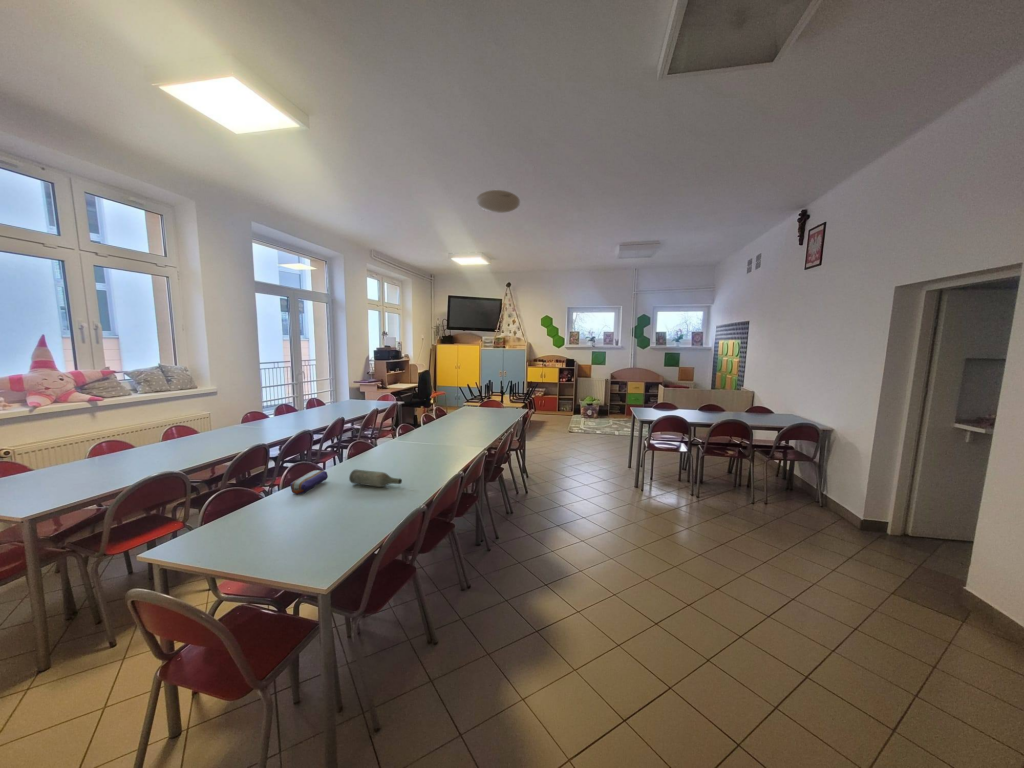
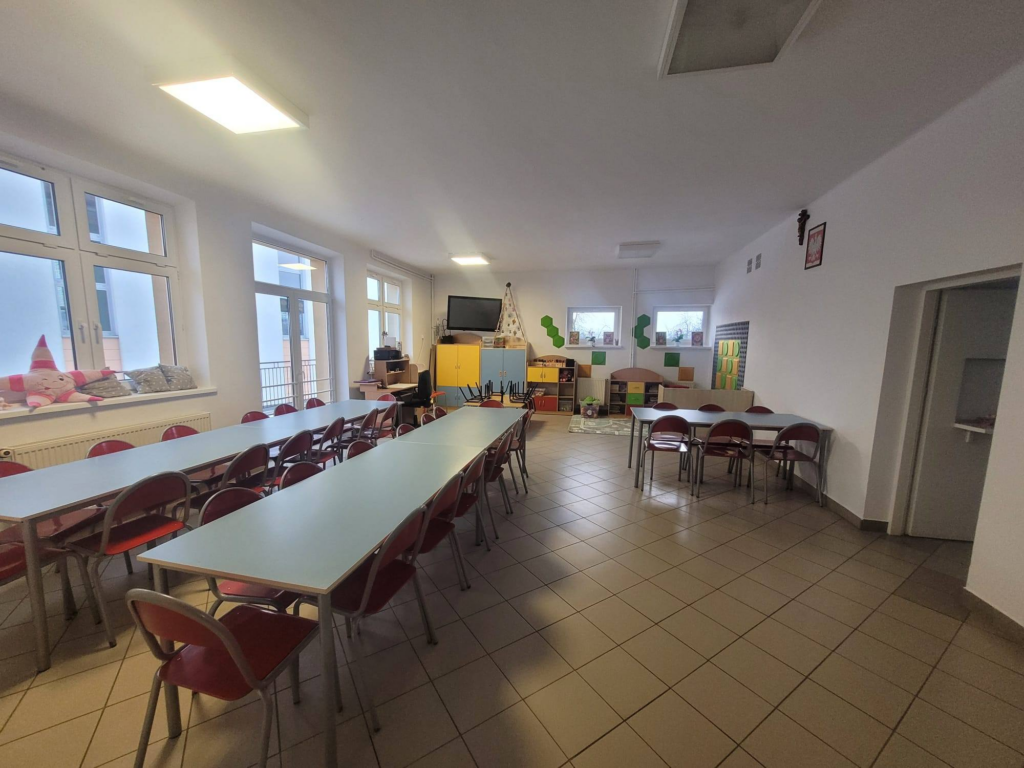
- pencil case (310, 481)
- ceiling light (498, 197)
- bottle (376, 478)
